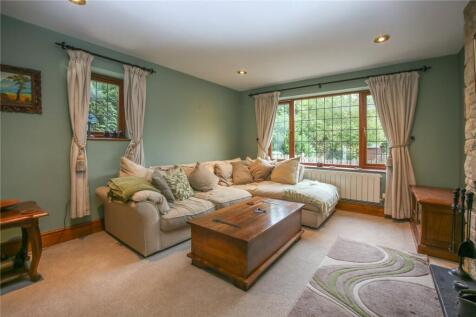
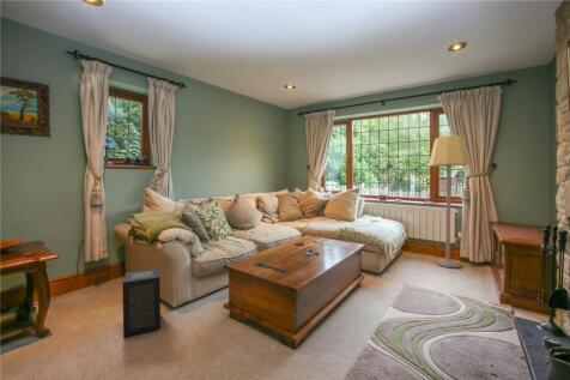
+ lamp (448, 201)
+ speaker (142, 300)
